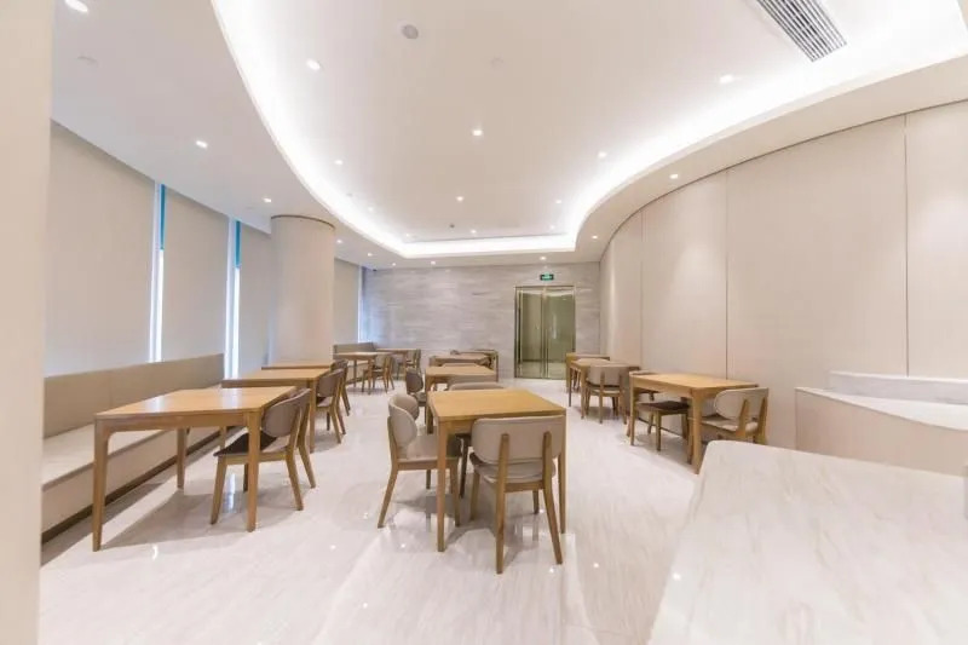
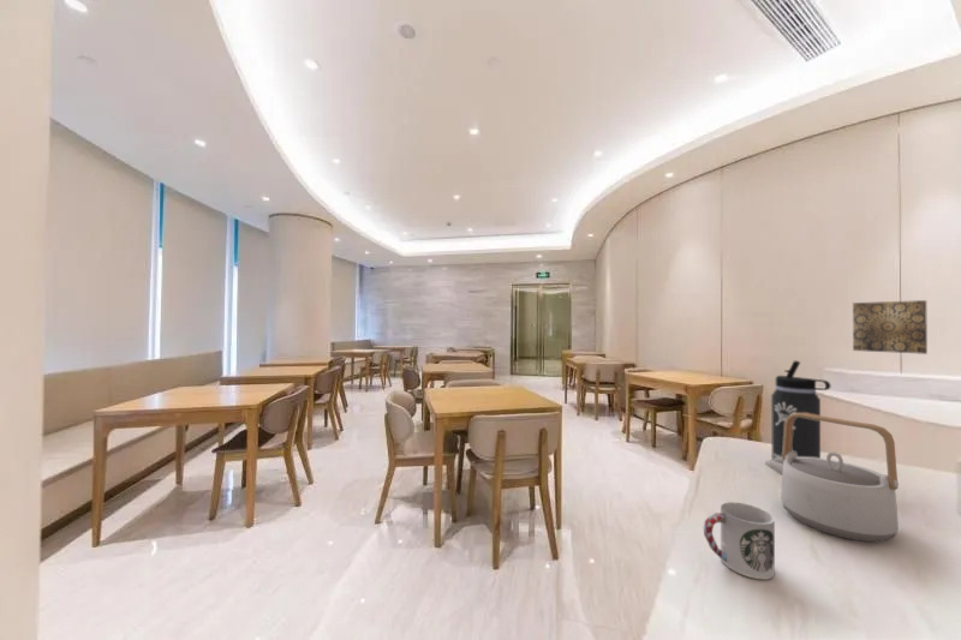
+ teapot (824, 467)
+ wall art (888, 327)
+ thermos bottle (800, 417)
+ cup (736, 538)
